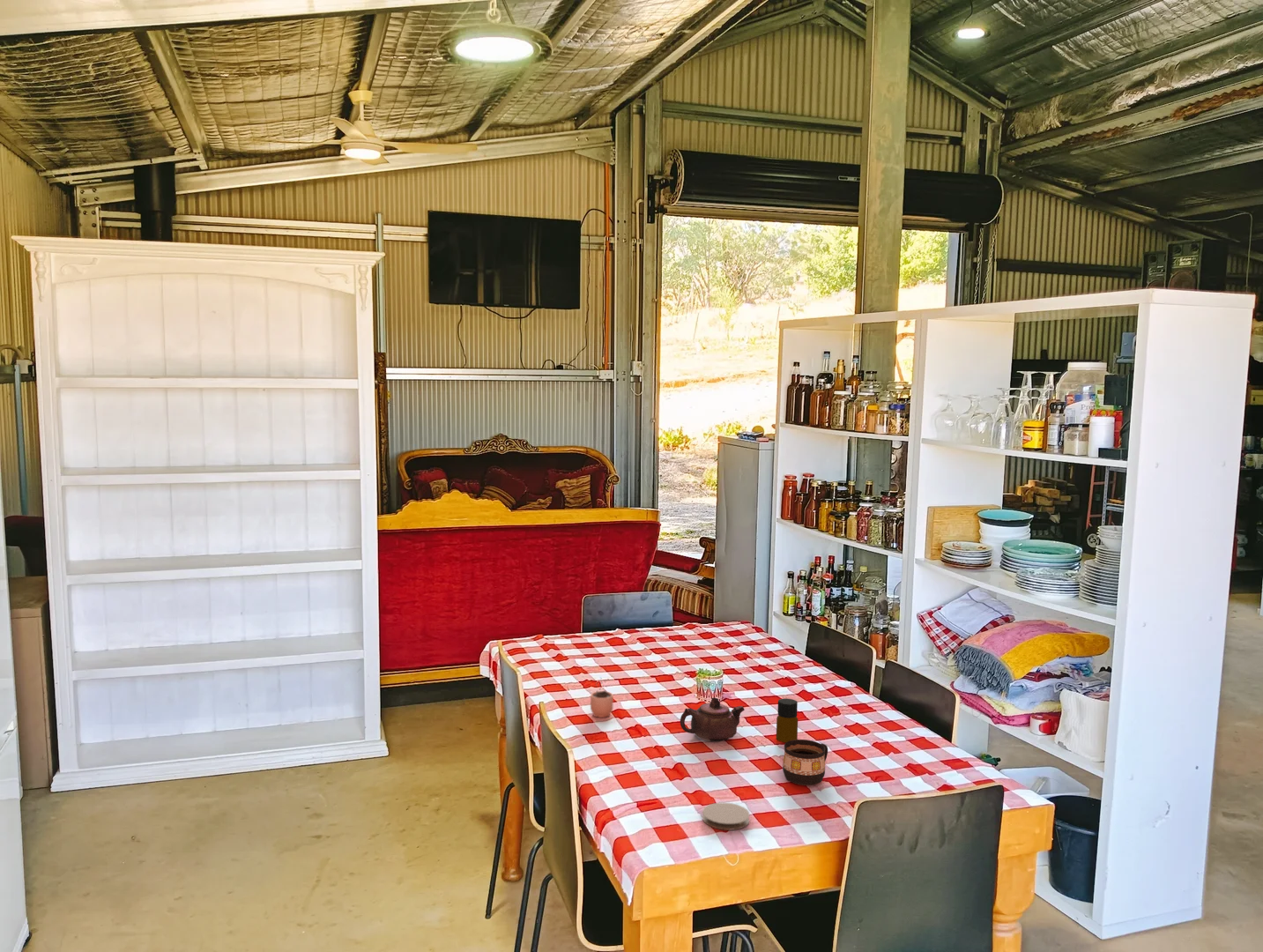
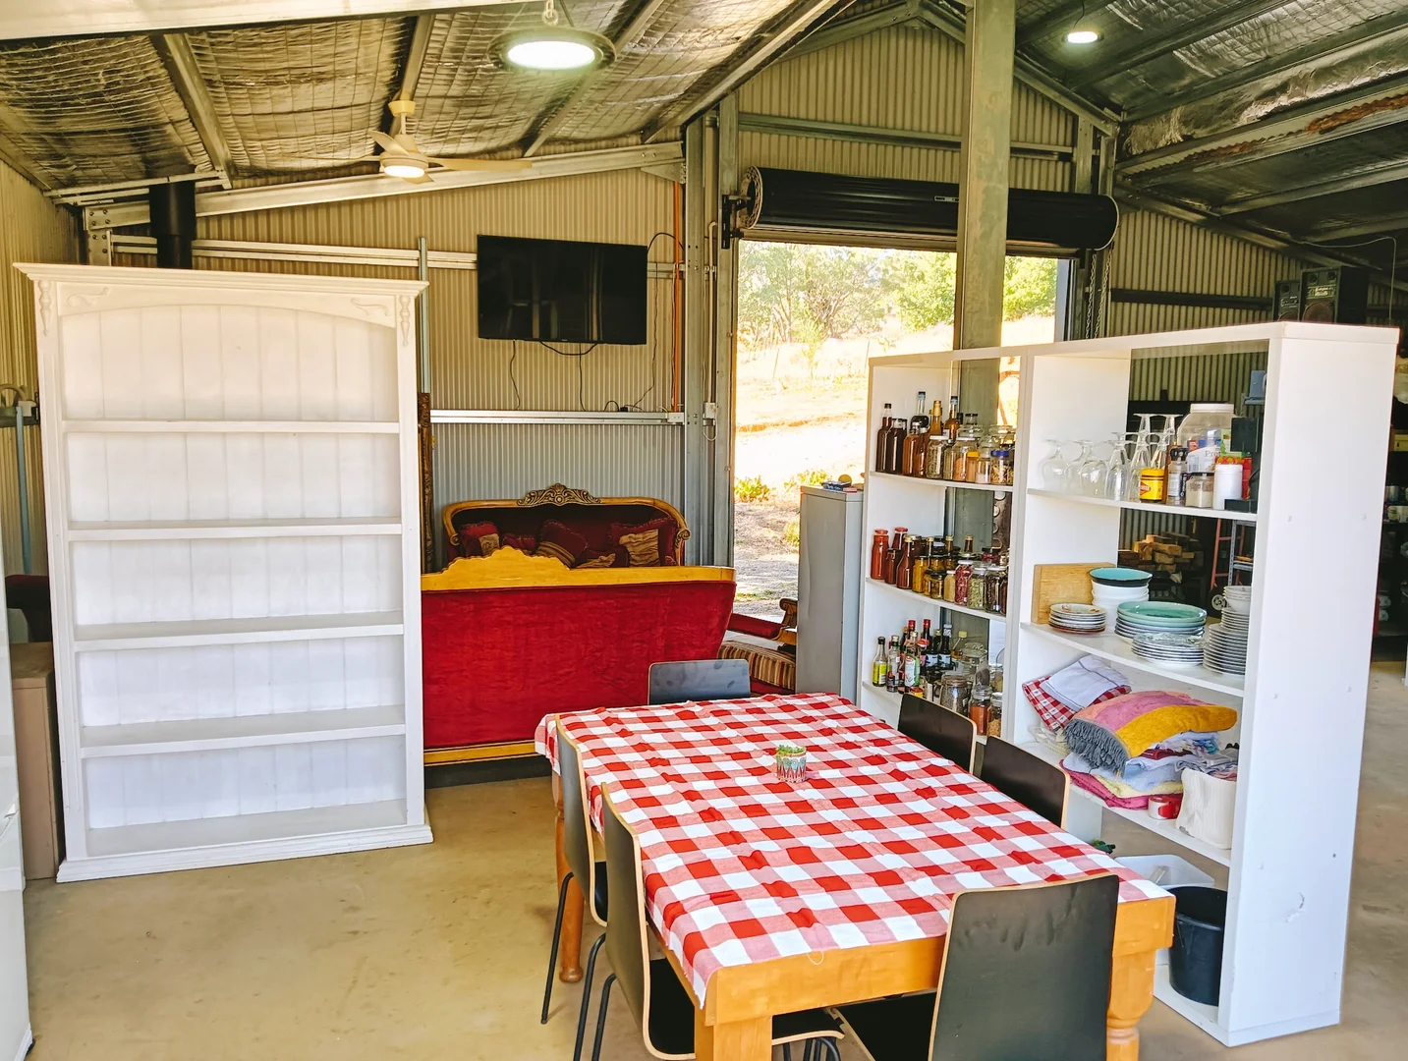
- coaster (725, 815)
- bottle (787, 720)
- cup (806, 762)
- cocoa (601, 694)
- teapot (712, 717)
